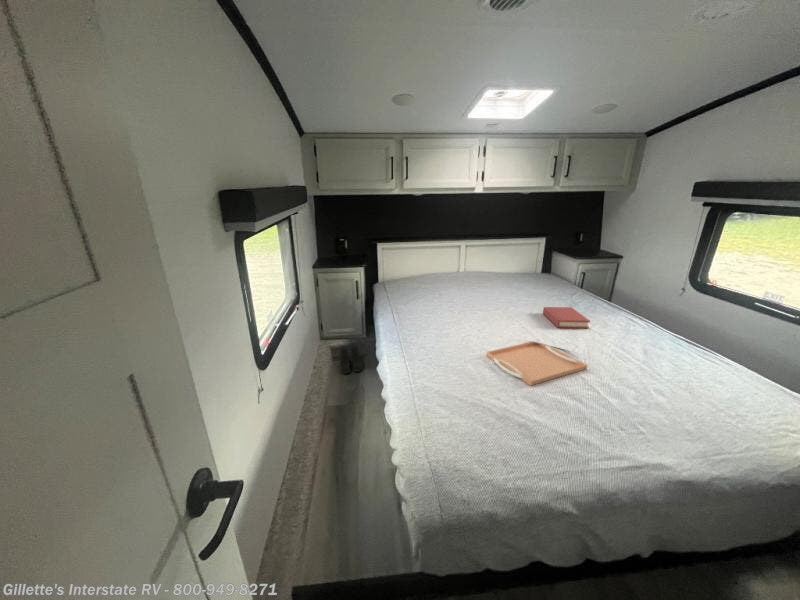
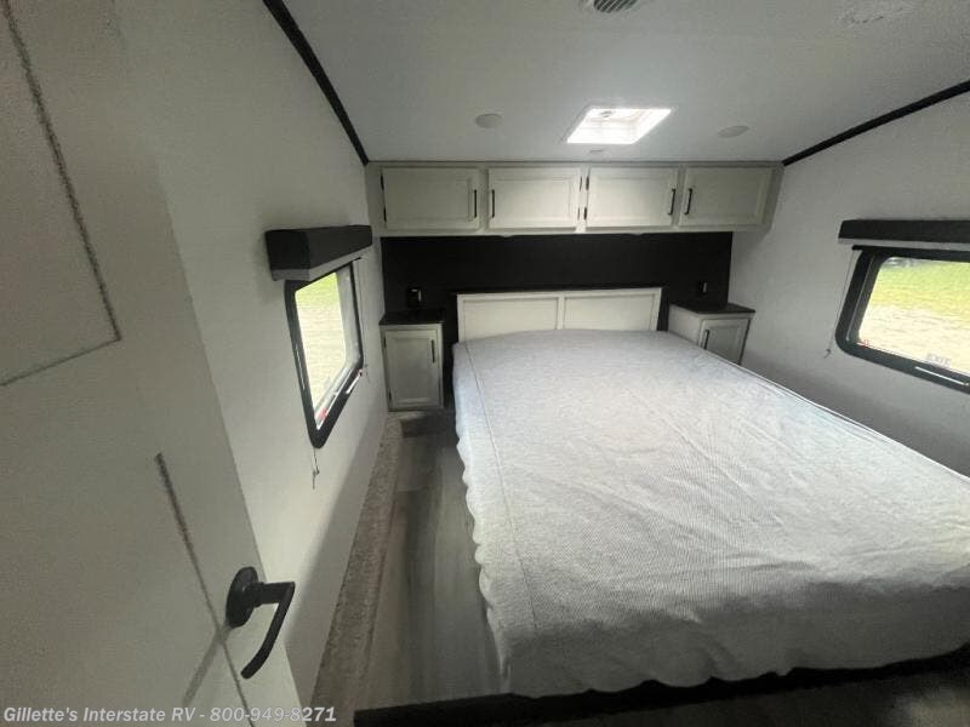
- serving tray (534, 359)
- hardback book (564, 317)
- boots (352, 358)
